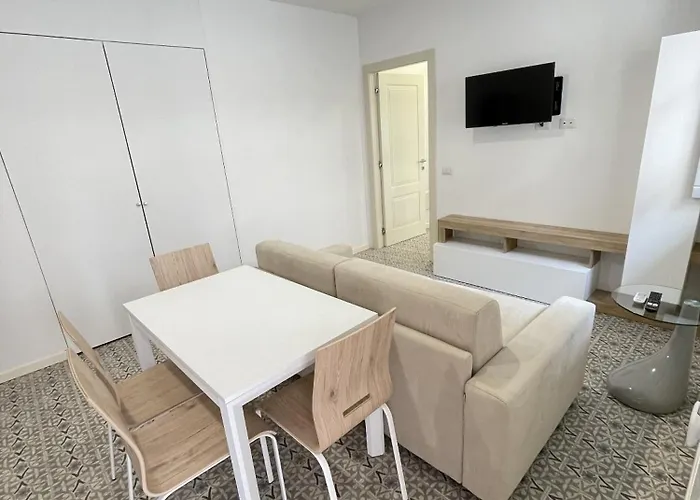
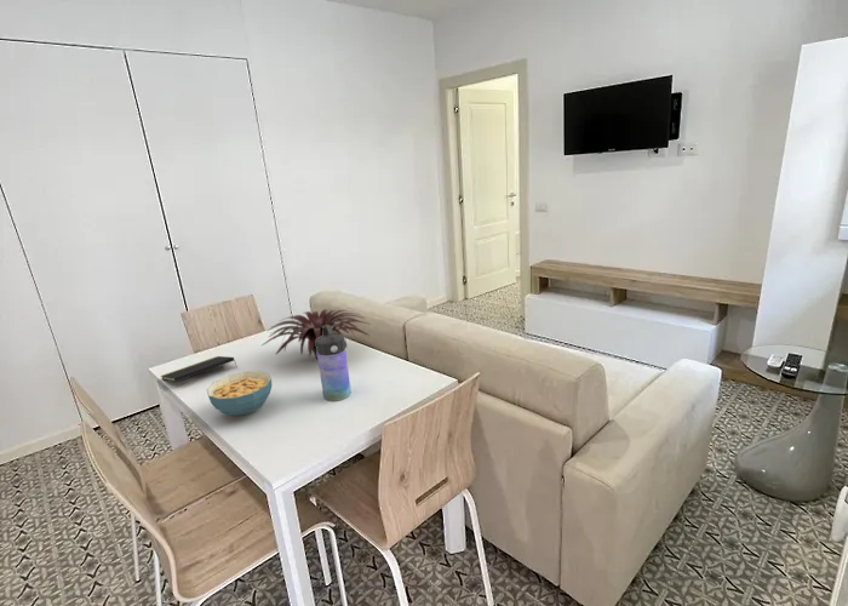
+ plant (319, 337)
+ cereal bowl (242, 396)
+ water bottle (332, 360)
+ notepad (197, 367)
